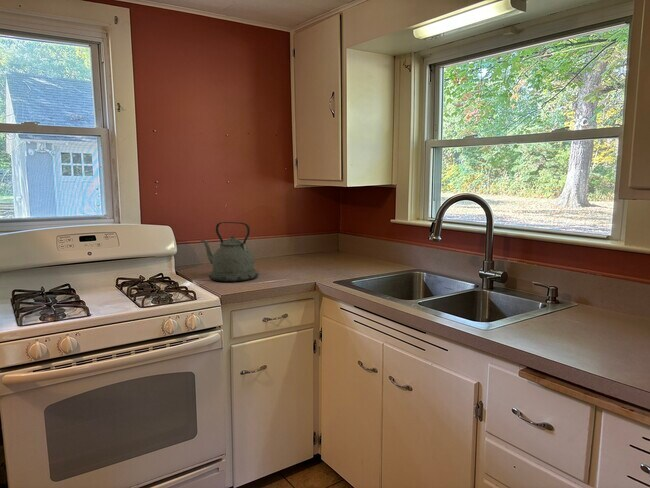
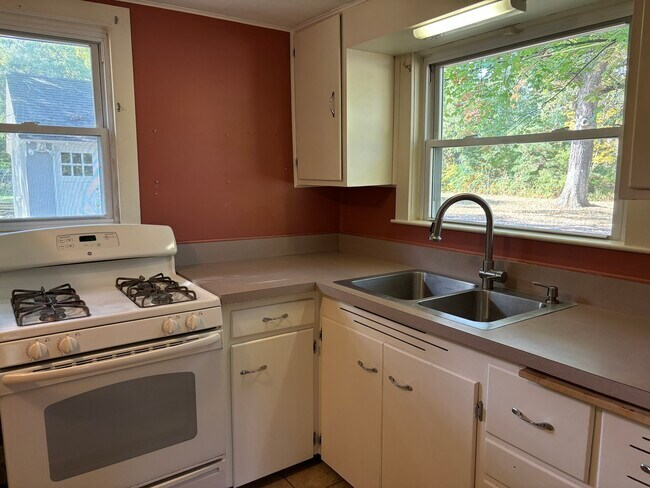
- kettle (229, 249)
